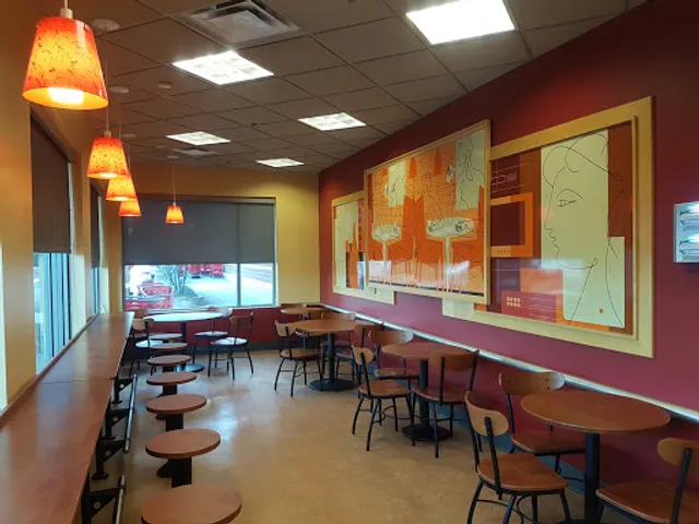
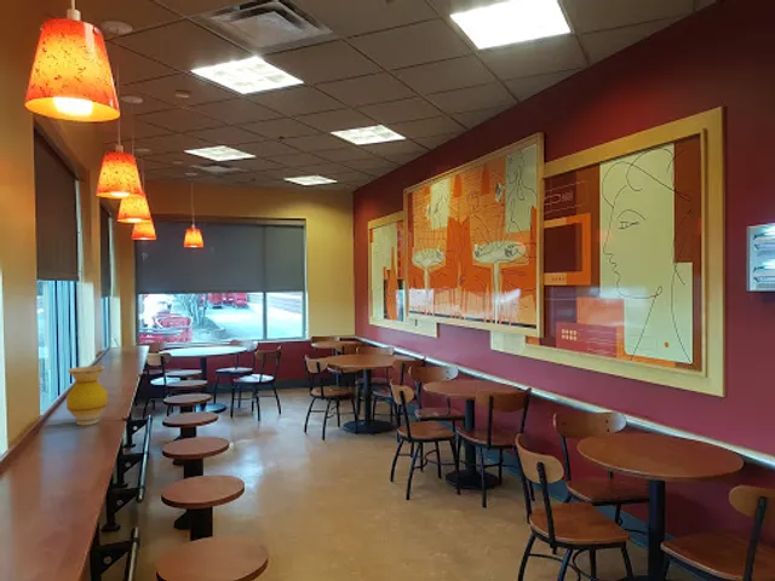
+ vase (86, 395)
